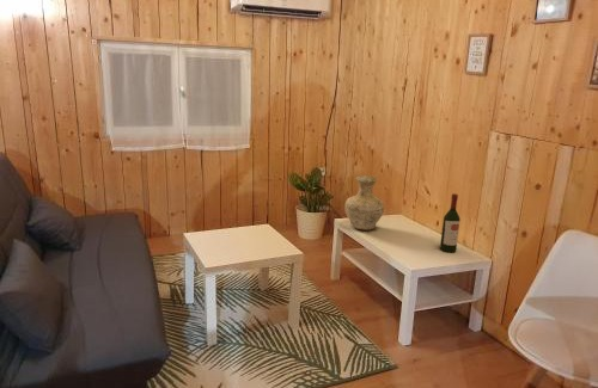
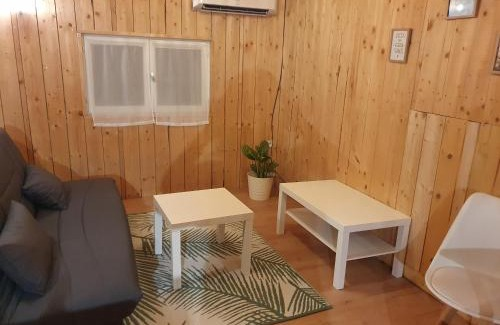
- vase (365, 202)
- wine bottle (451, 222)
